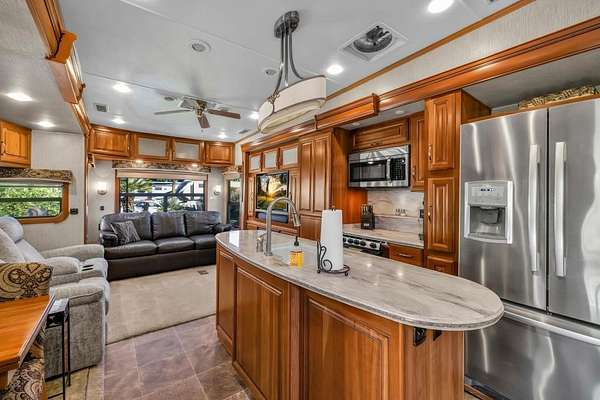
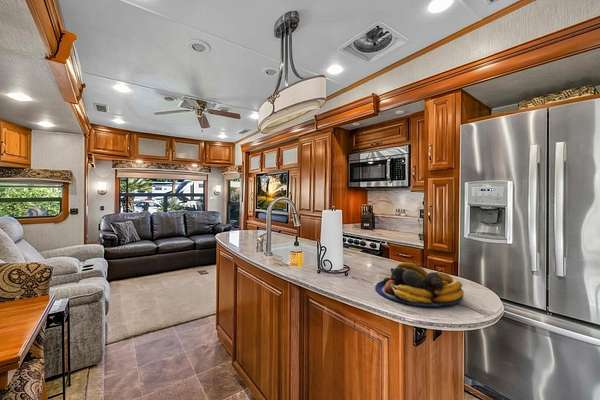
+ fruit bowl (415, 278)
